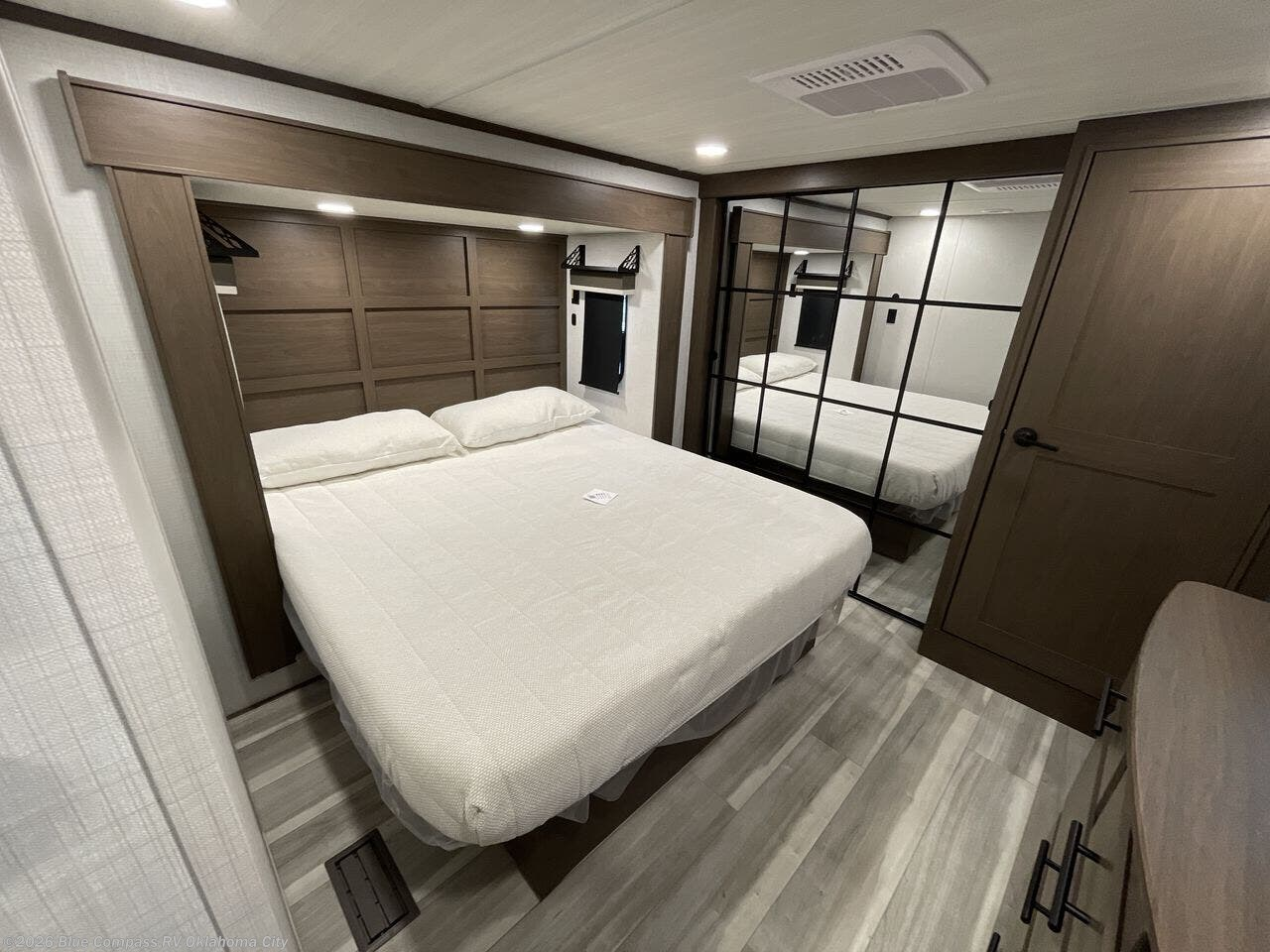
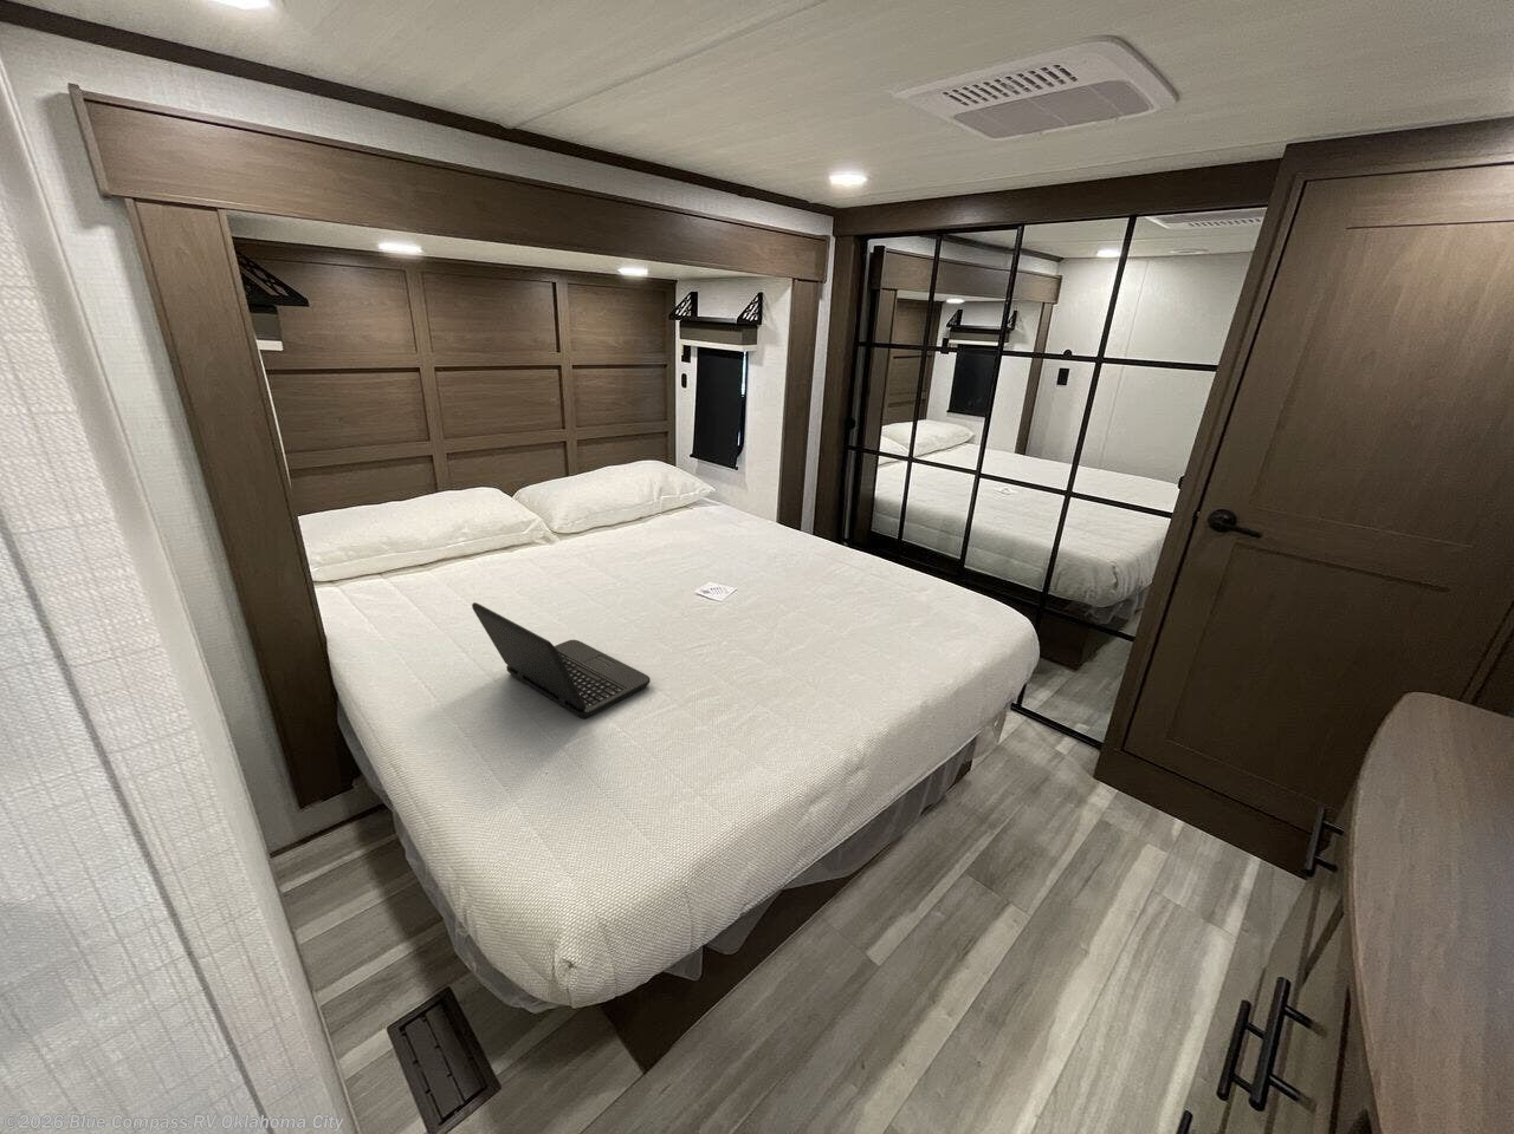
+ laptop (564, 643)
